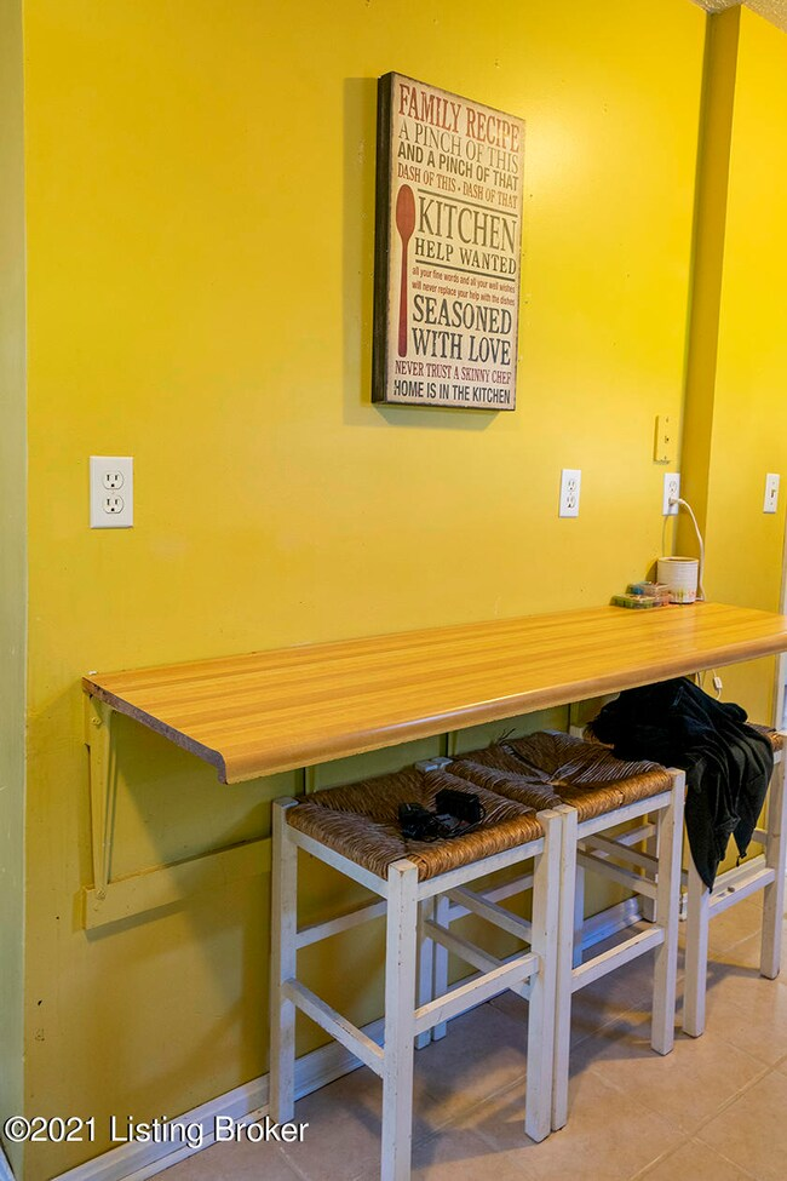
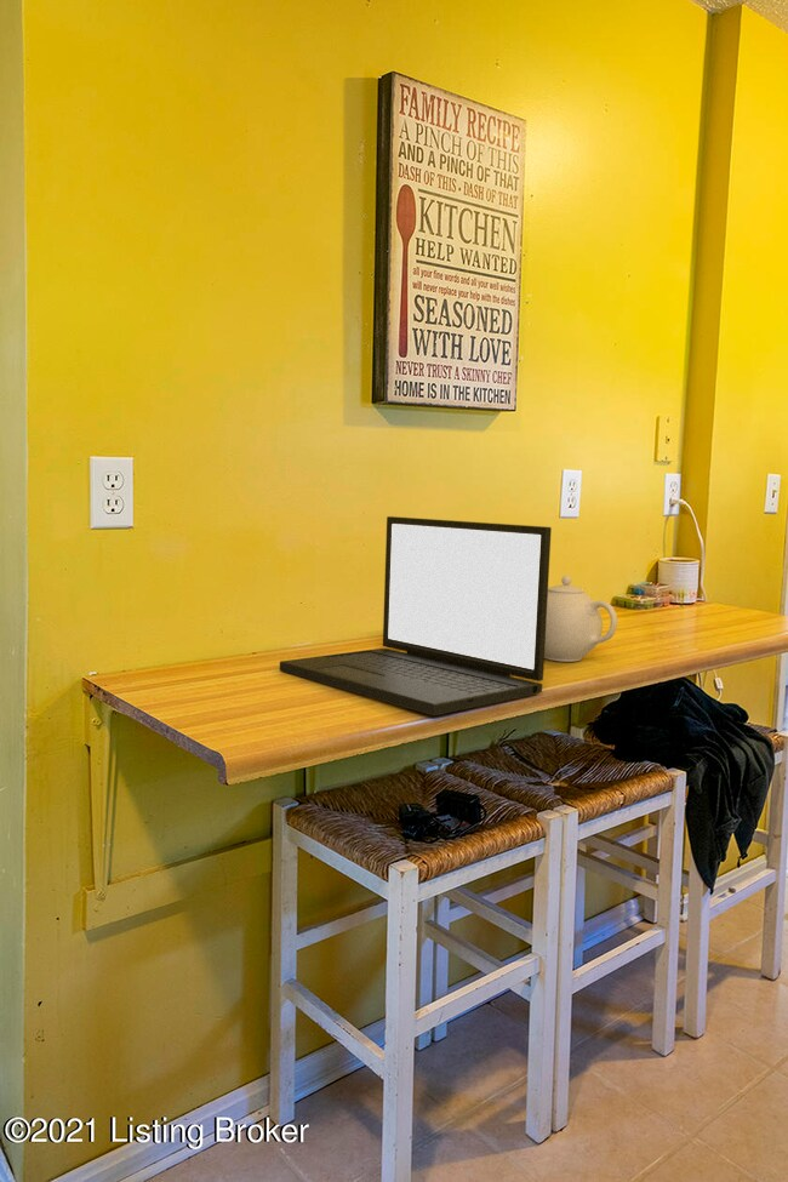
+ laptop (409, 601)
+ teapot (564, 616)
